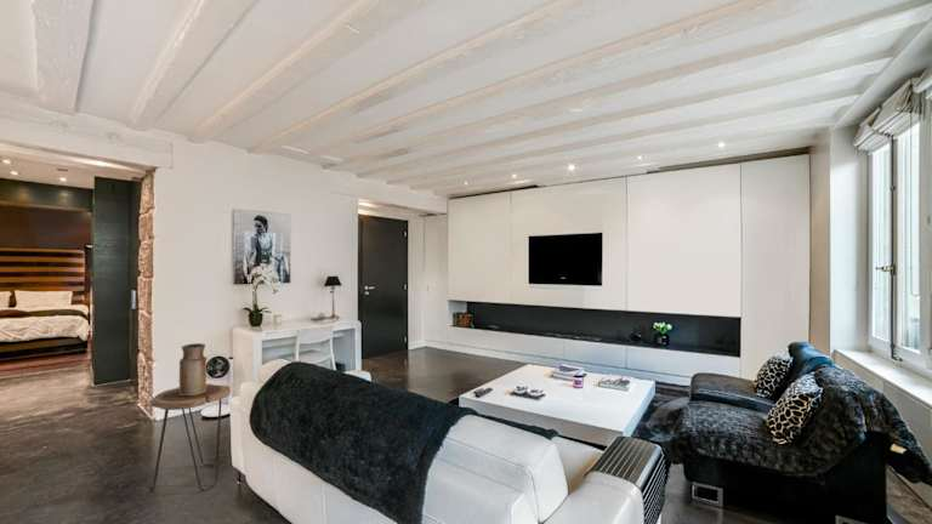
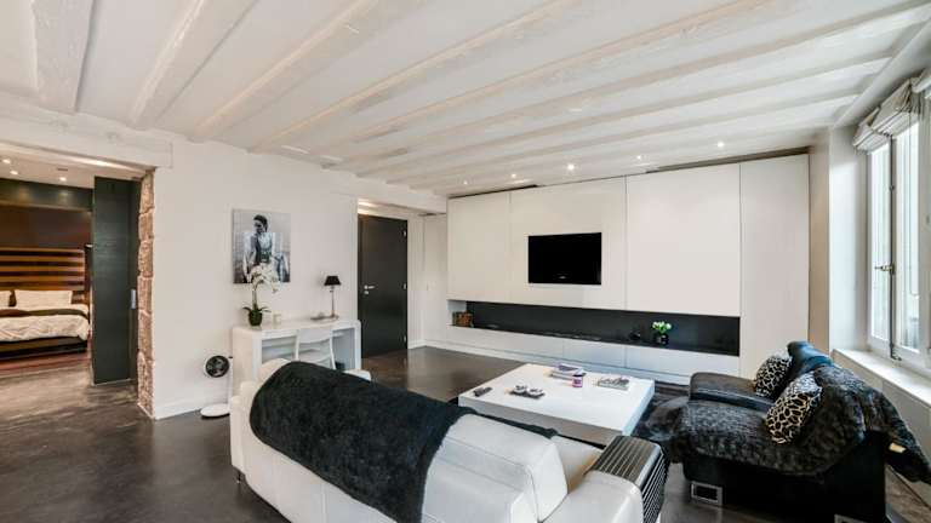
- vase (193, 369)
- side table (189, 437)
